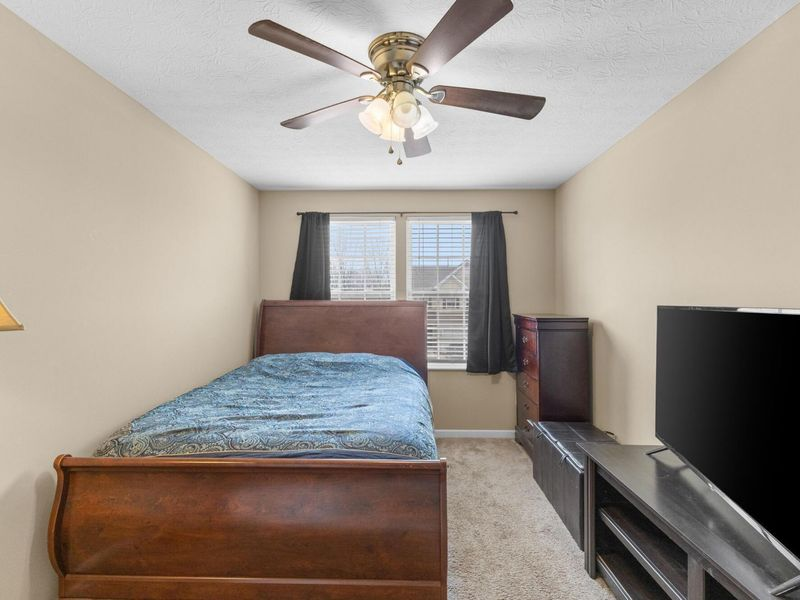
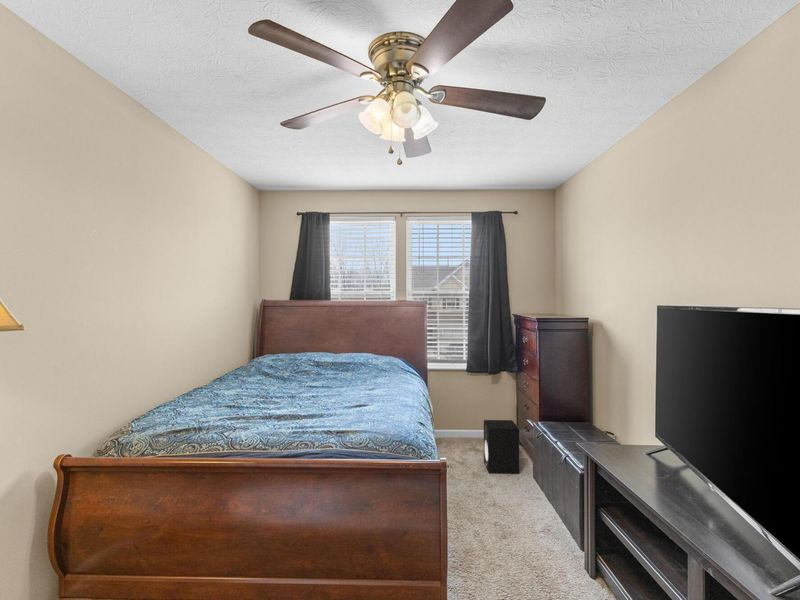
+ speaker (500, 445)
